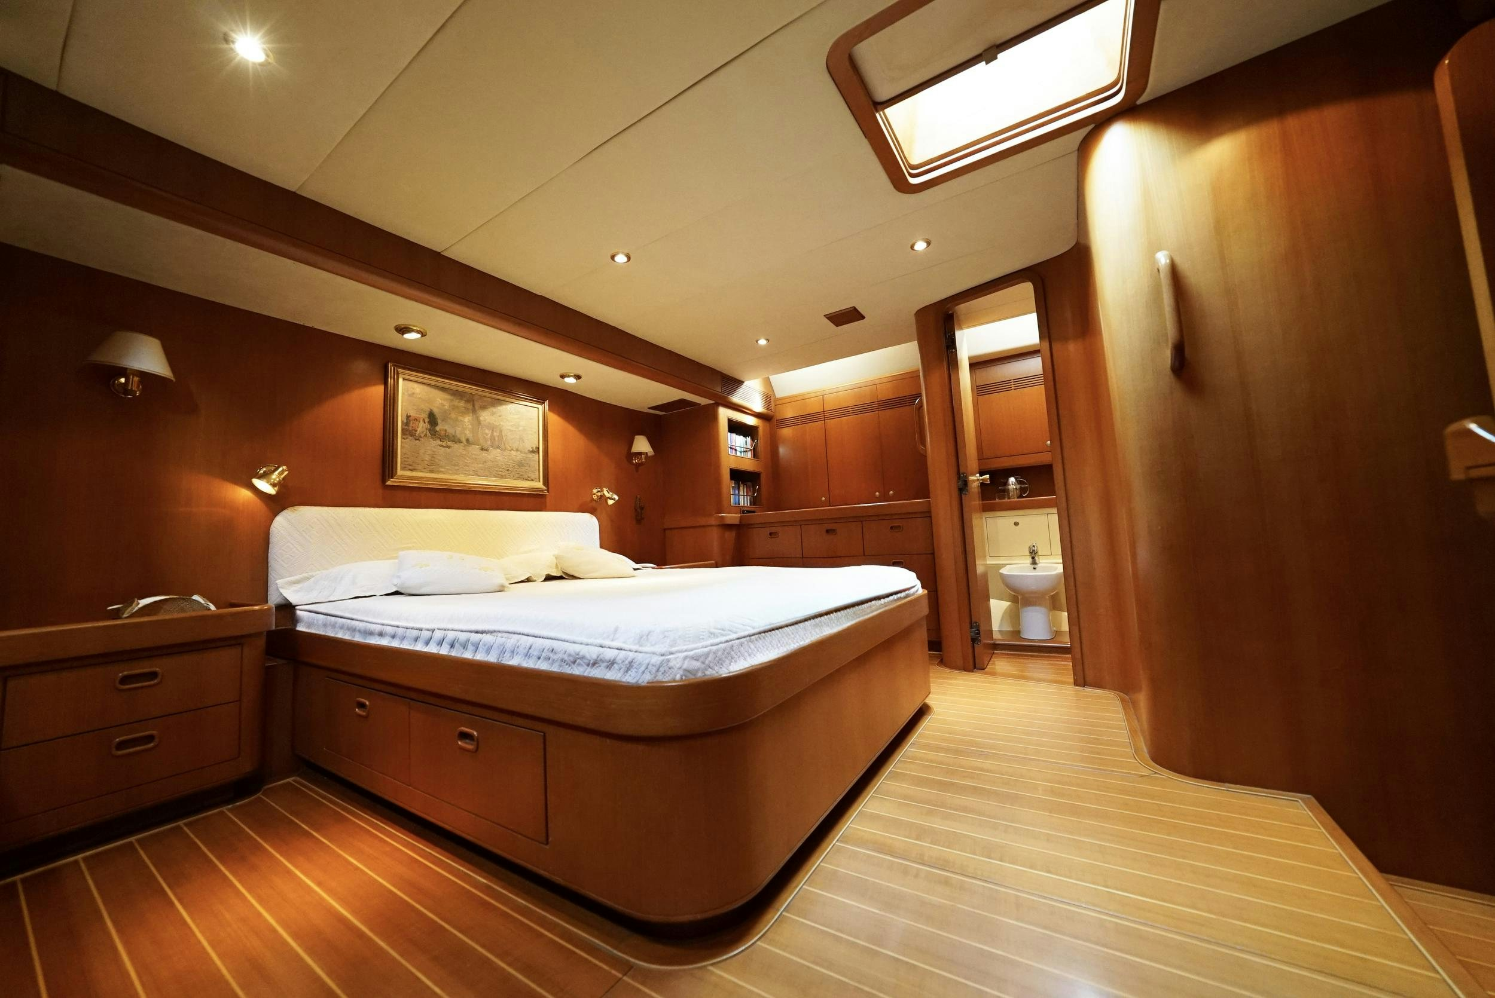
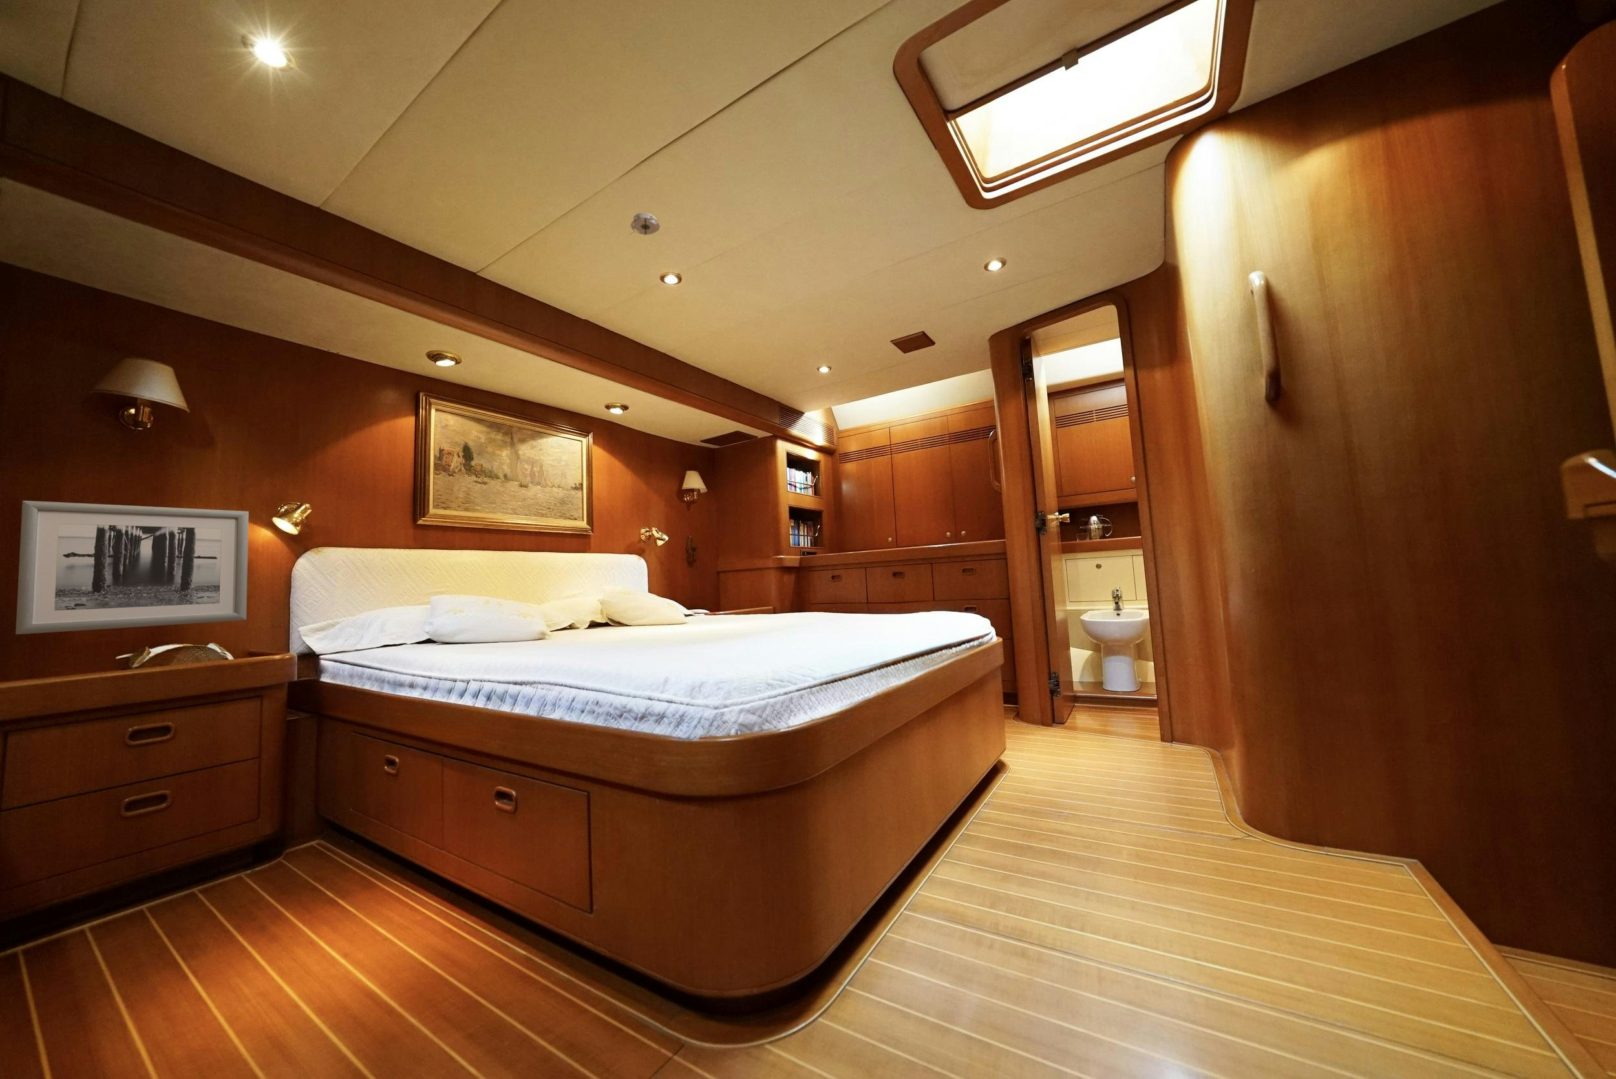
+ wall art (145, 566)
+ smoke detector (644, 224)
